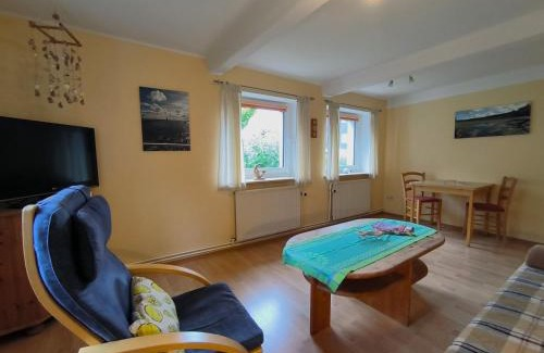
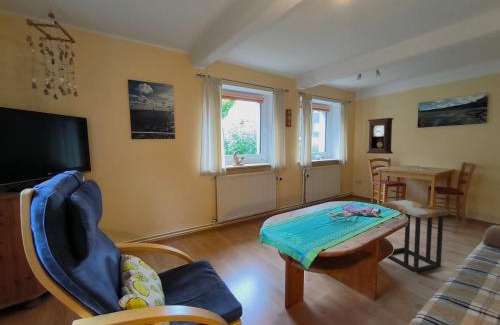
+ pendulum clock (379, 136)
+ side table (409, 234)
